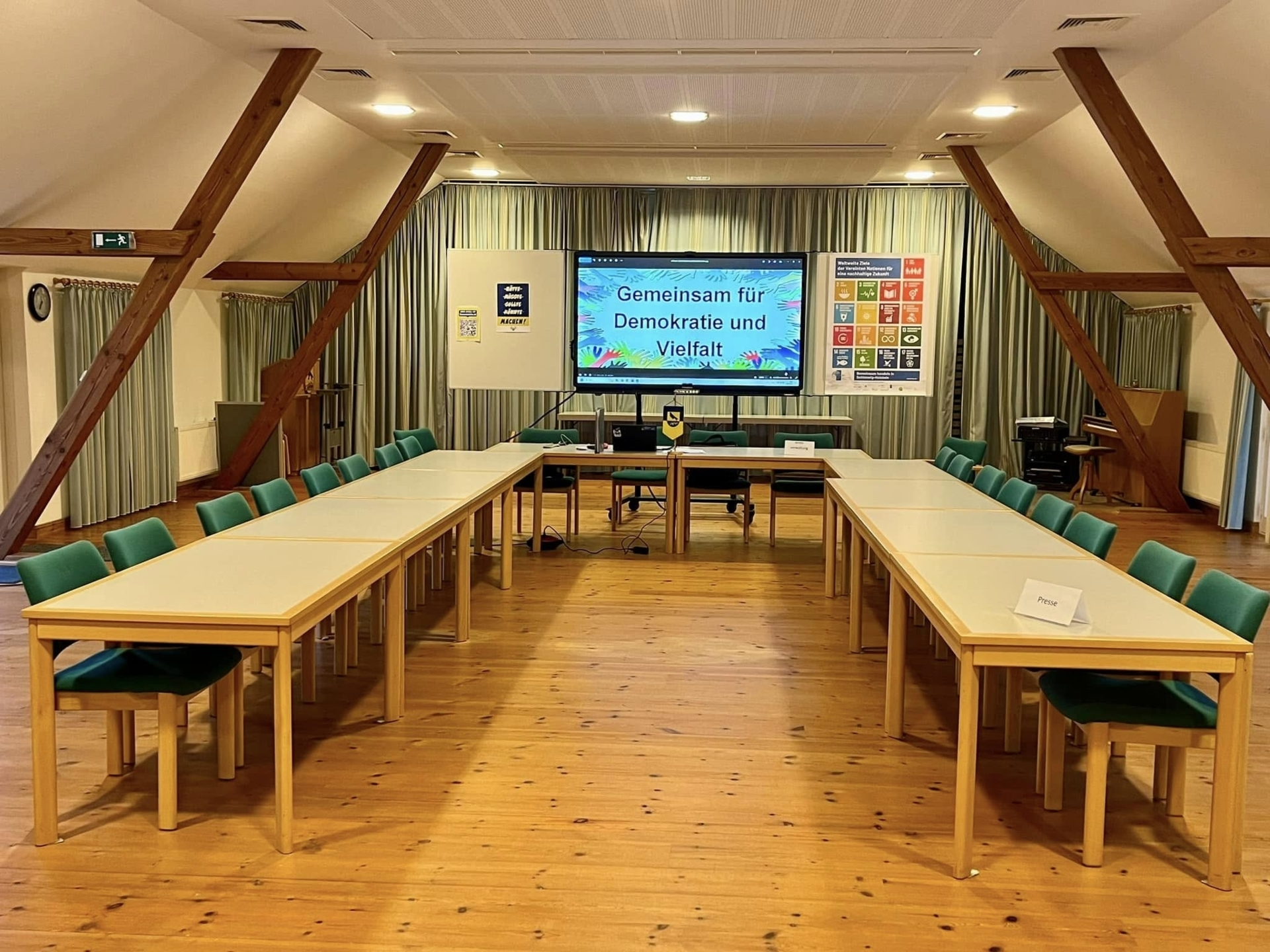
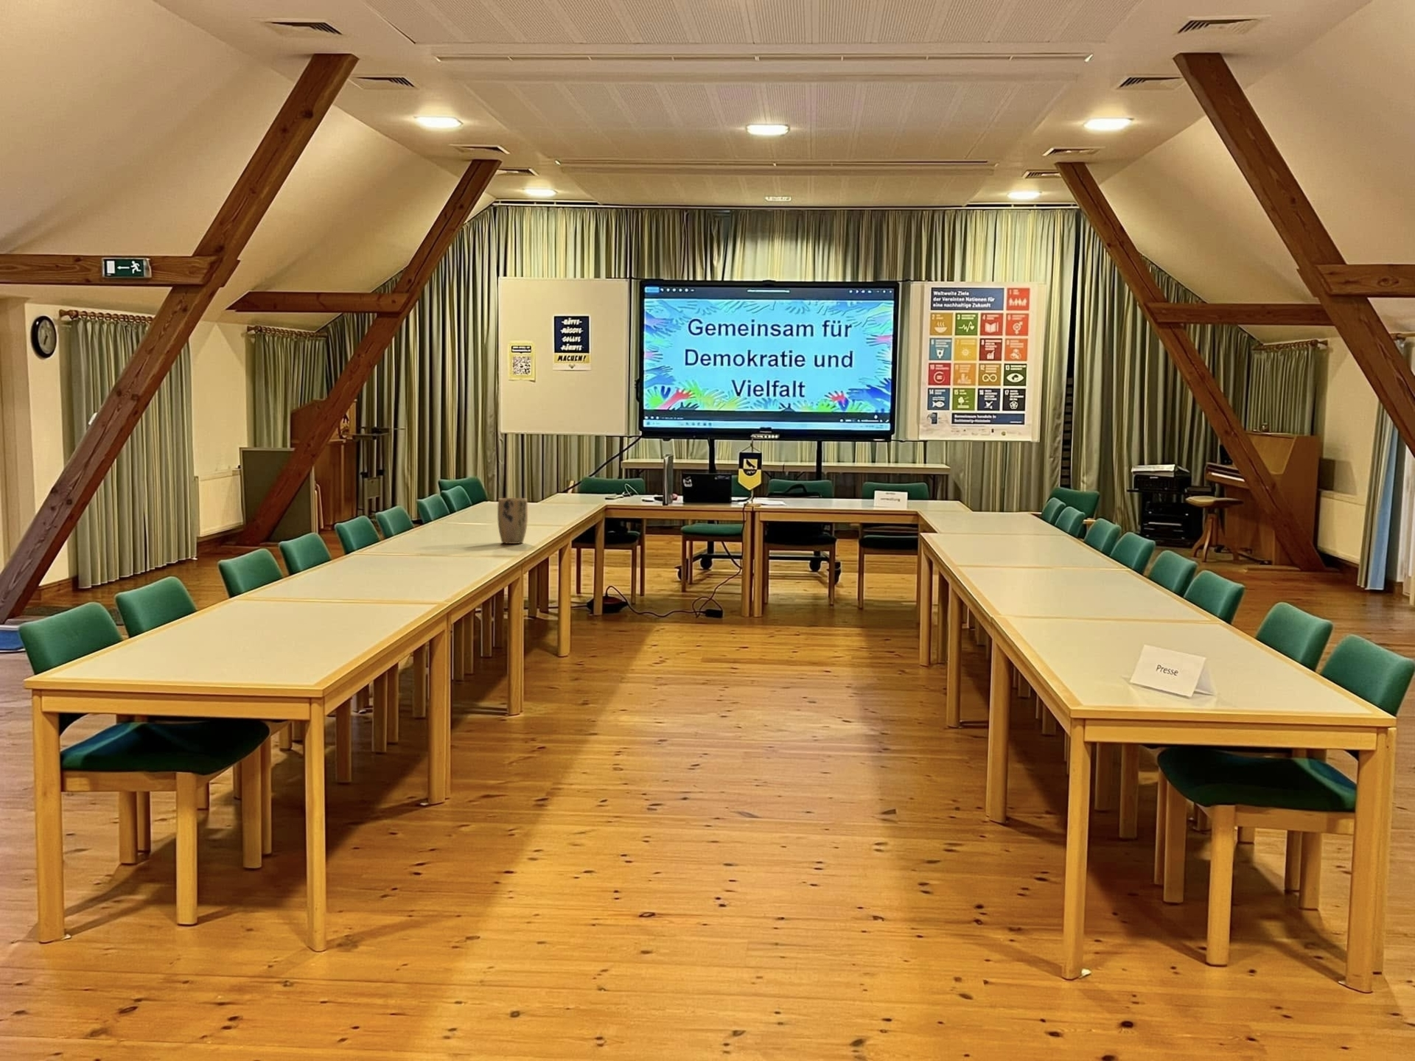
+ plant pot (513, 520)
